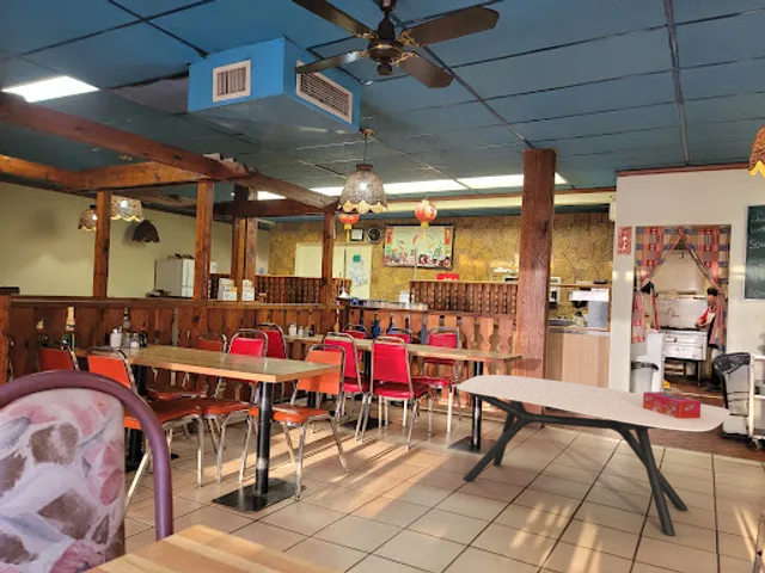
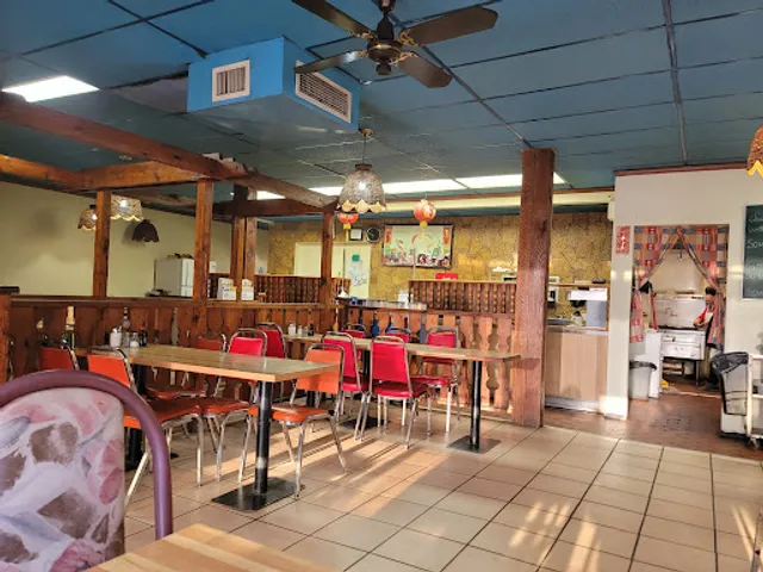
- tissue box (671, 403)
- dining table (571, 425)
